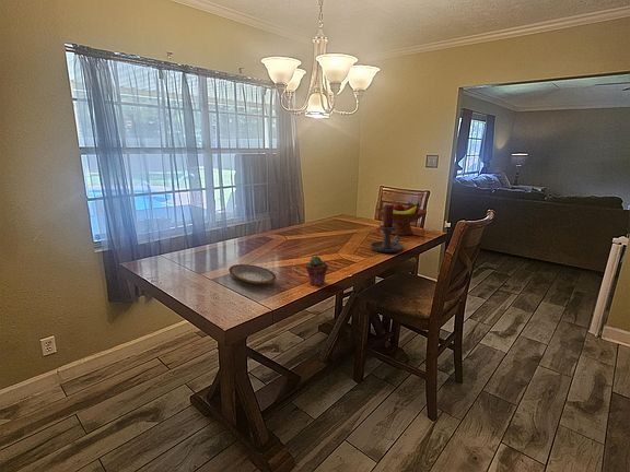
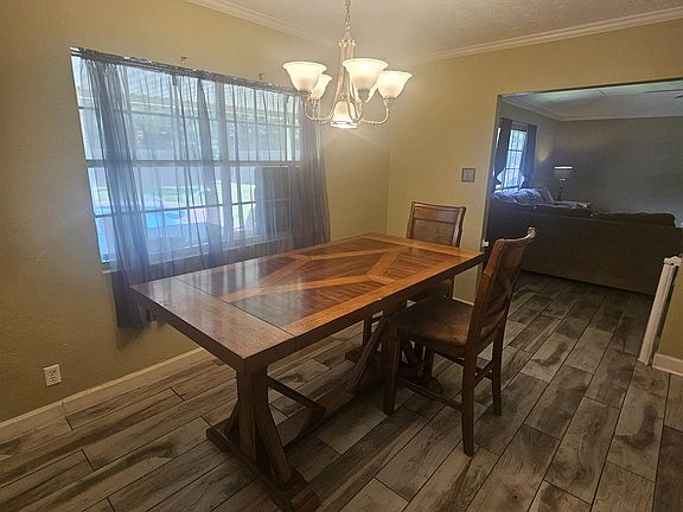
- fruit bowl (400, 216)
- potted succulent (316, 269)
- candle holder (389, 226)
- plate (252, 275)
